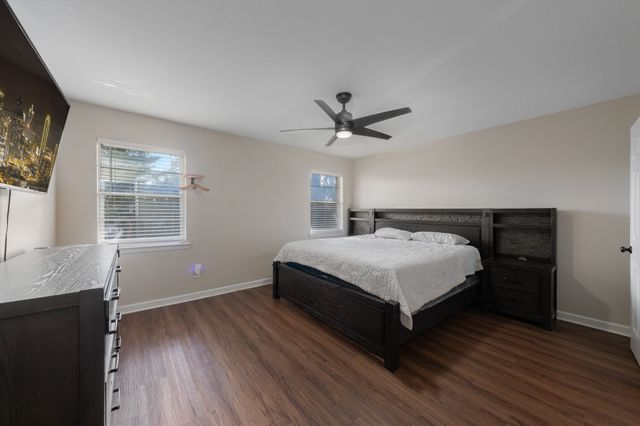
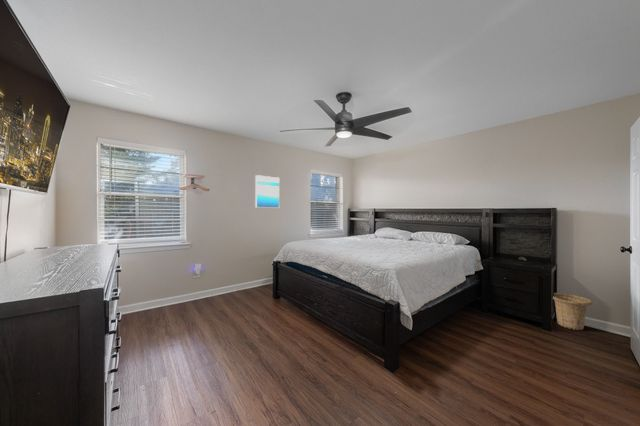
+ wall art (267, 192)
+ basket (570, 311)
